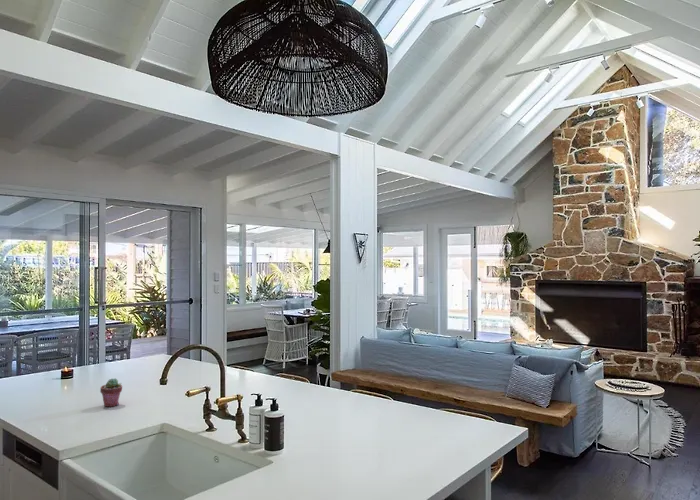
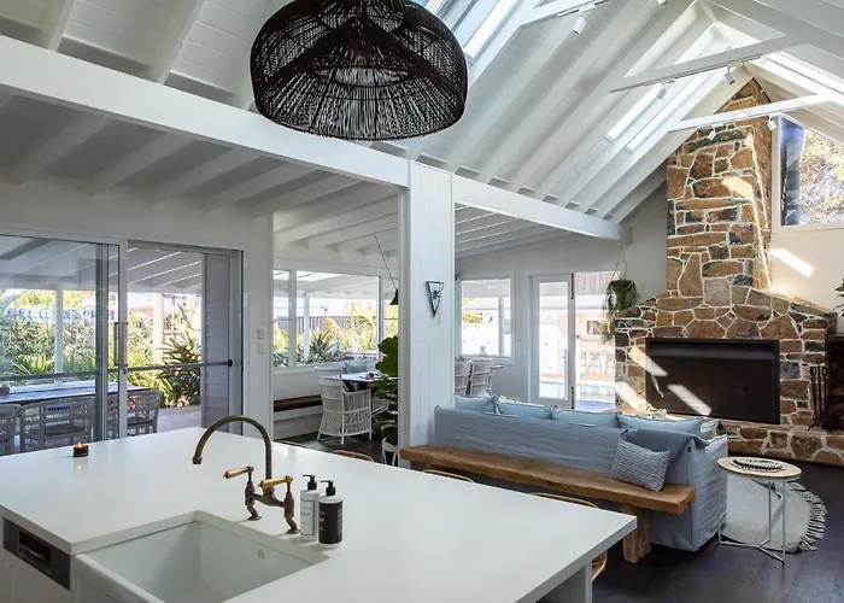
- potted succulent (111, 391)
